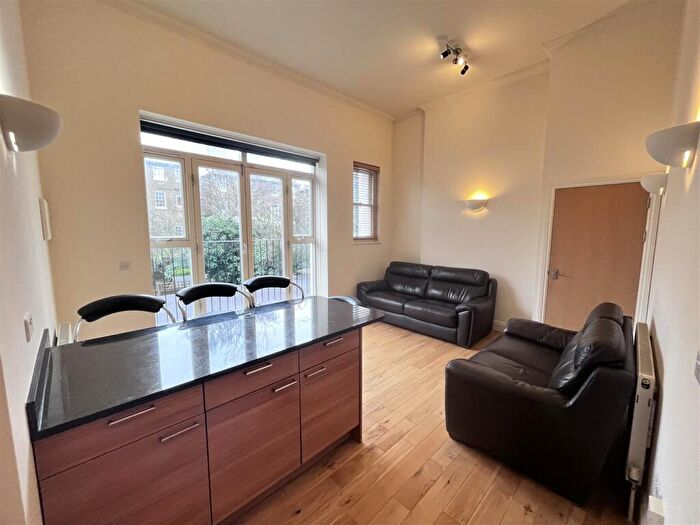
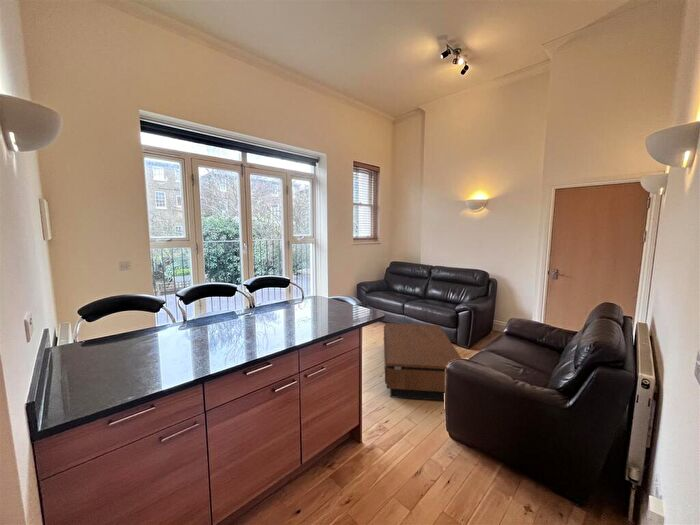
+ coffee table (416, 355)
